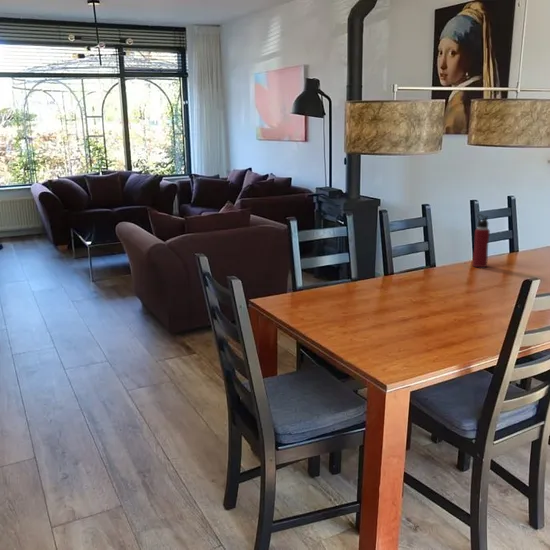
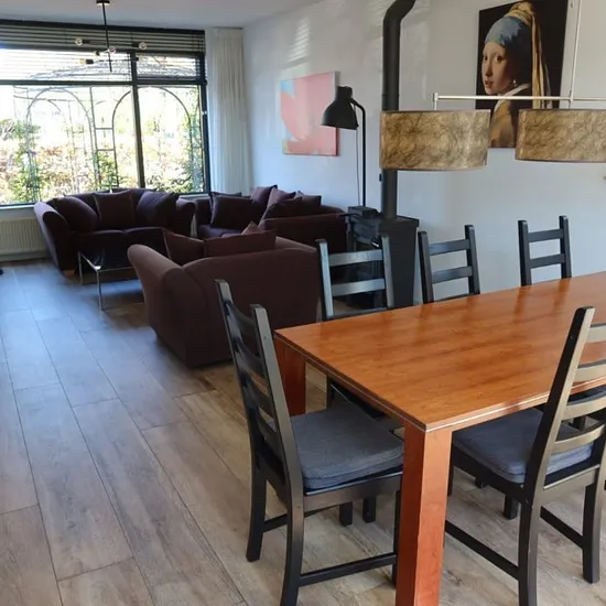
- water bottle (481, 240)
